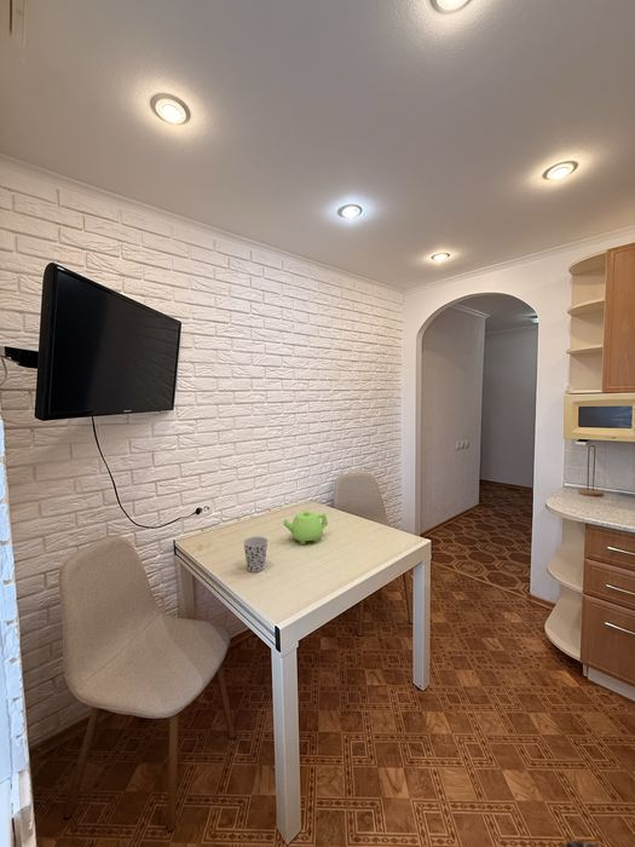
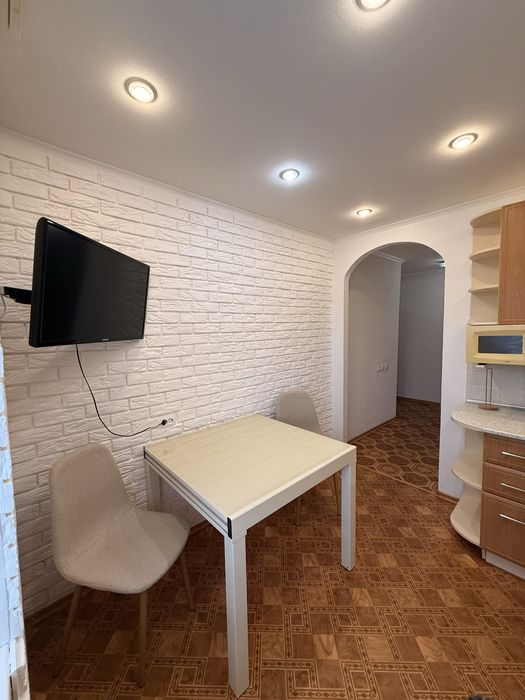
- cup (255, 554)
- teapot (305, 525)
